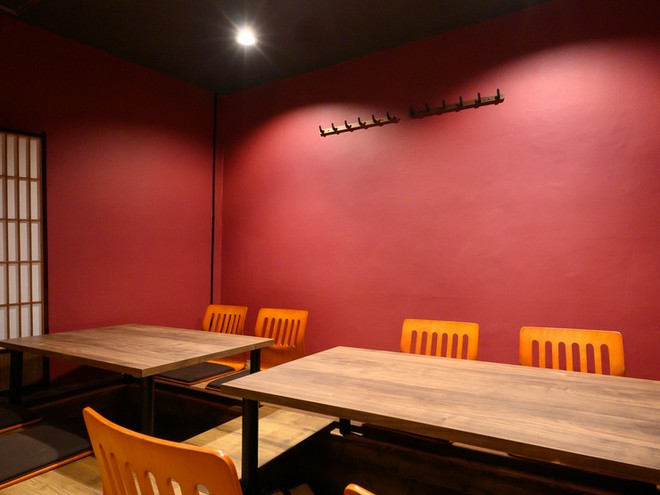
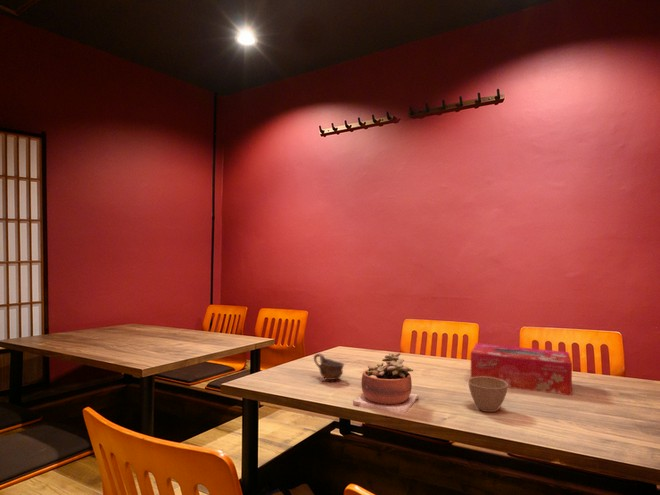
+ succulent plant (386, 378)
+ cup (330, 366)
+ flower pot (487, 395)
+ tissue box (519, 367)
